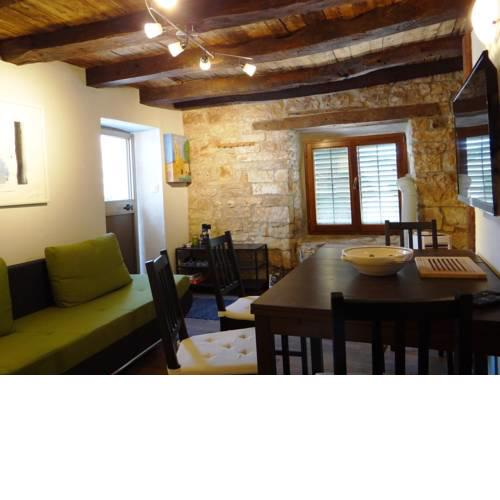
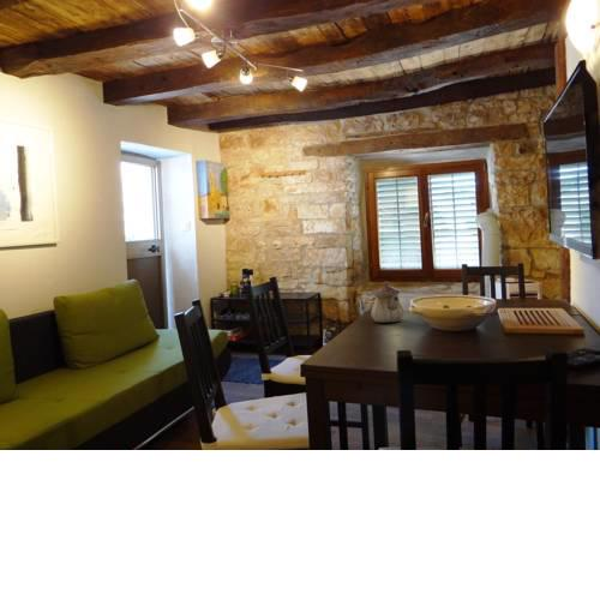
+ teapot (385, 300)
